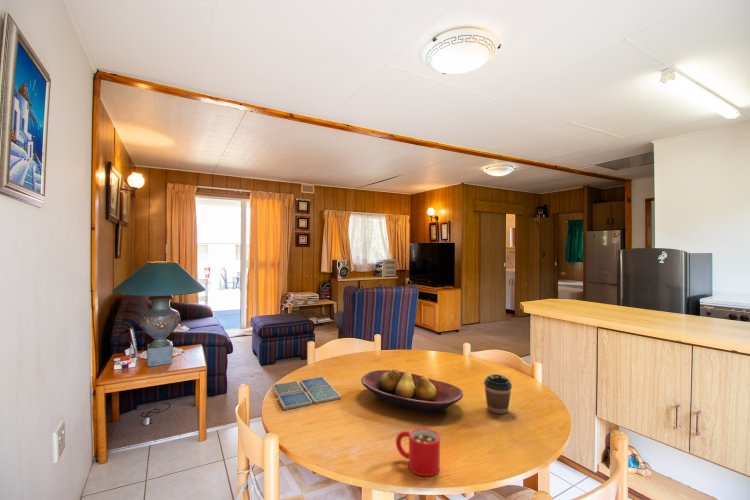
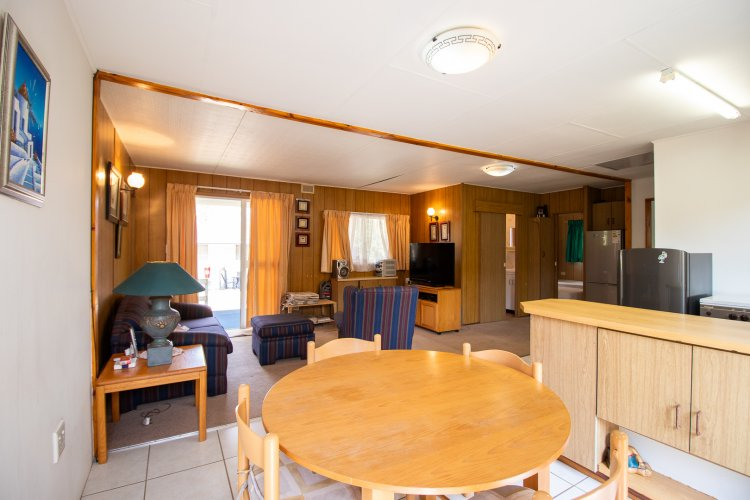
- mug (416, 448)
- coffee cup (497, 391)
- fruit bowl (409, 386)
- drink coaster (305, 392)
